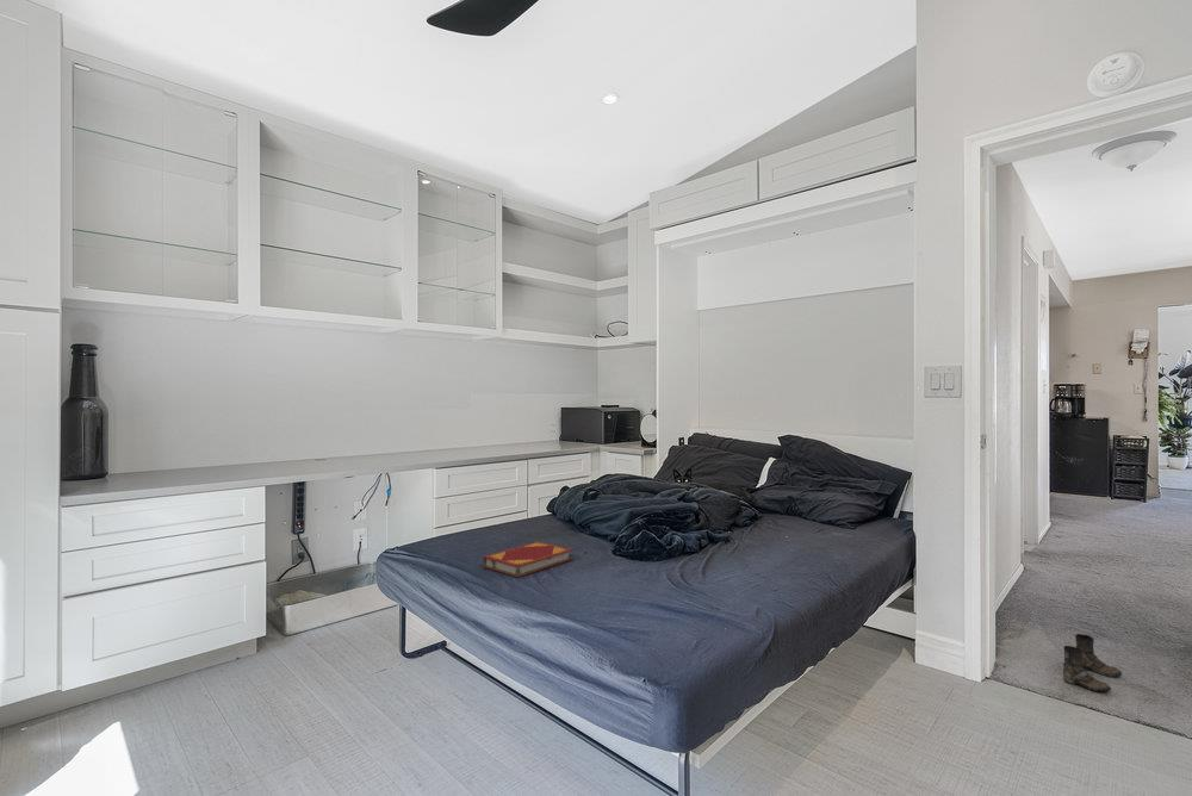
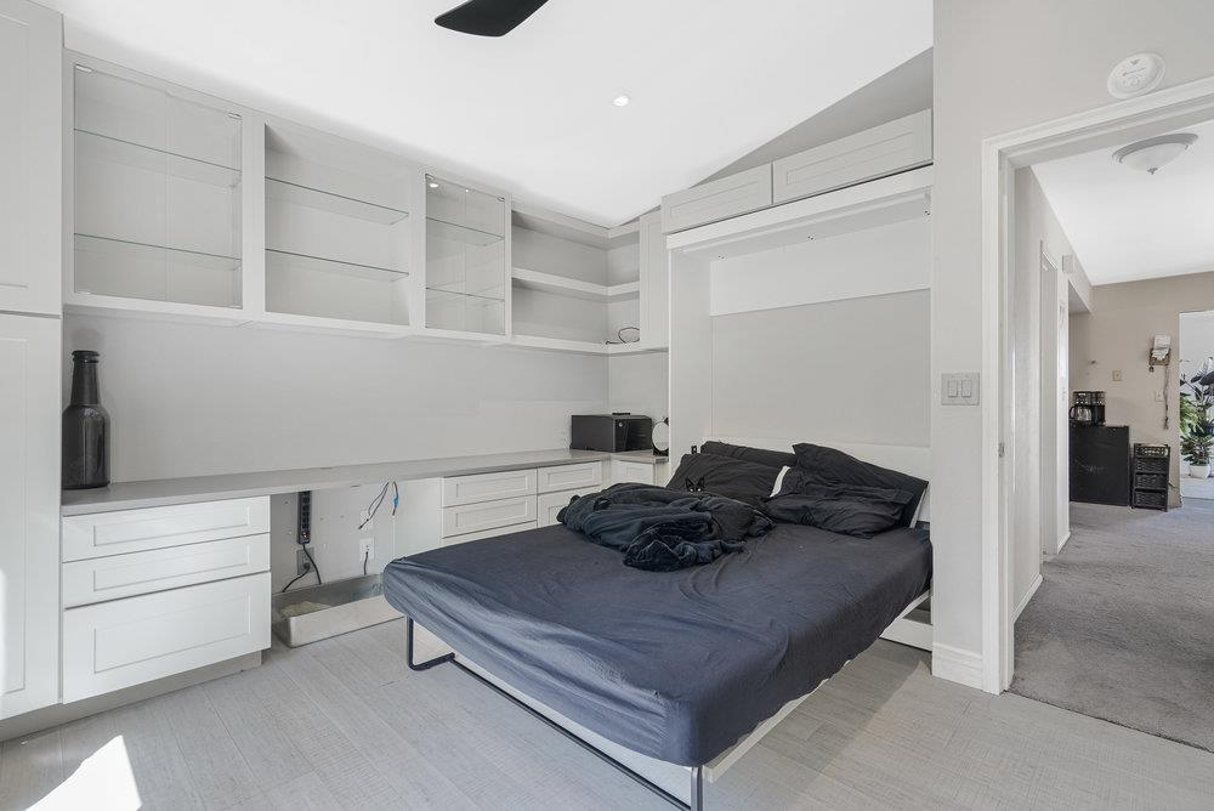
- boots (1092, 661)
- hardback book (528, 558)
